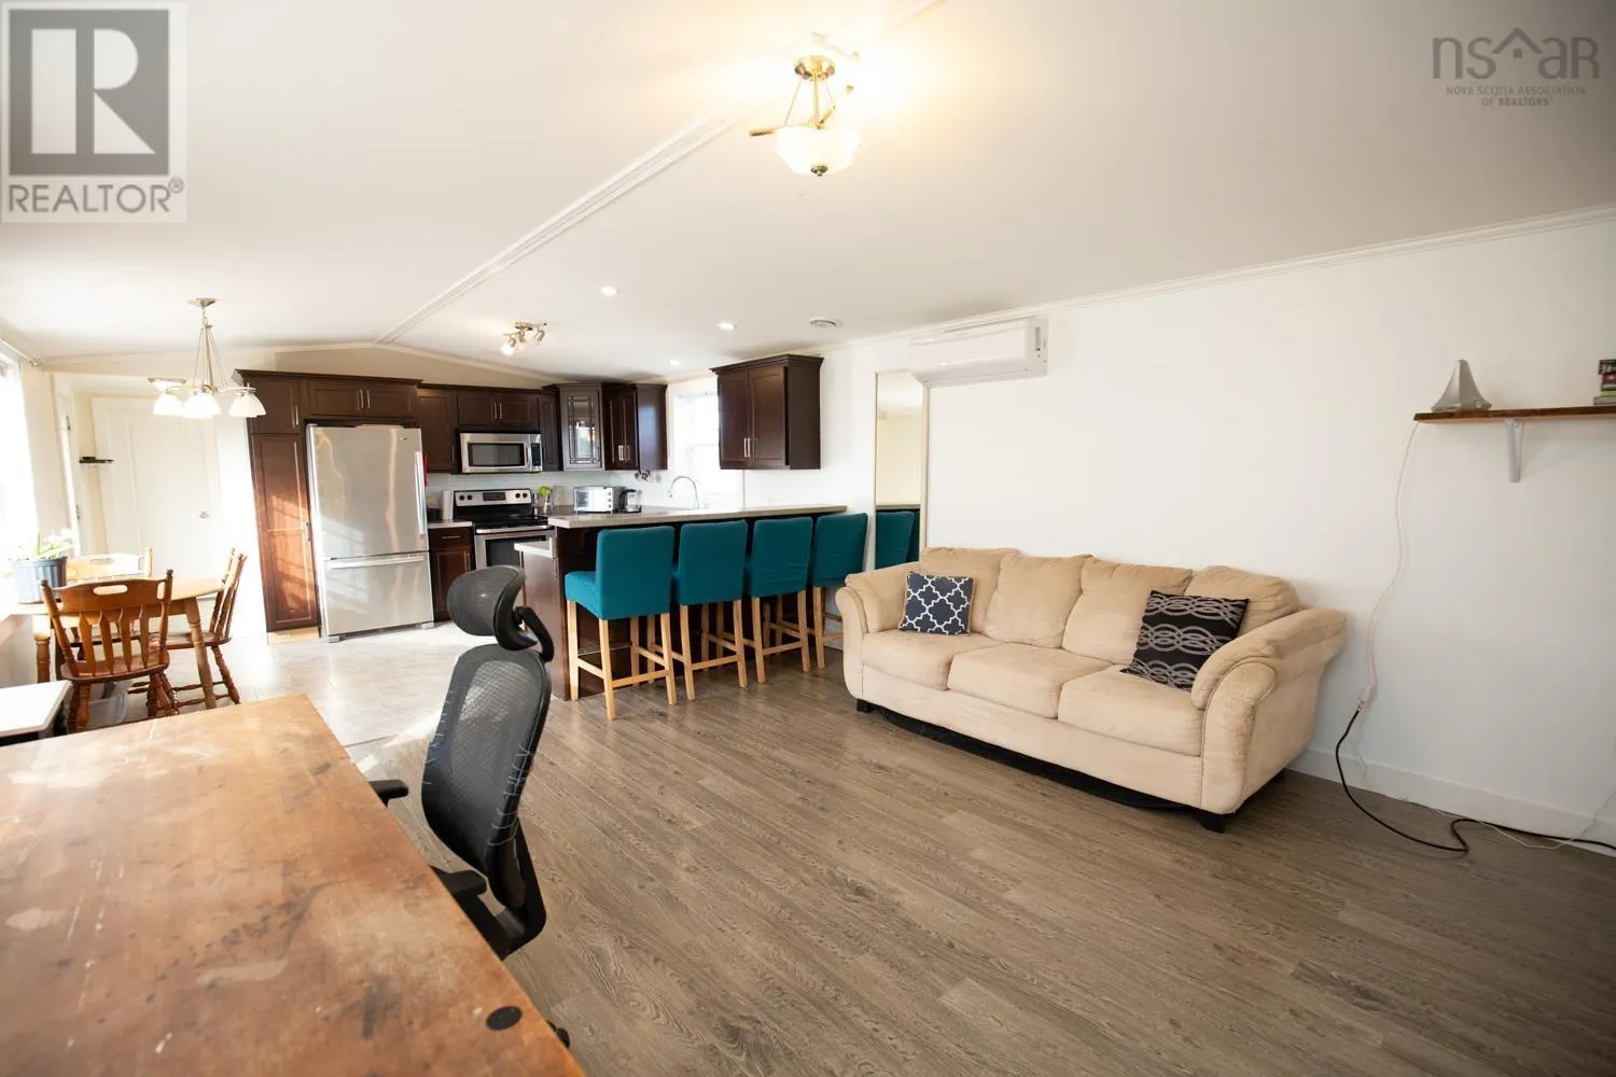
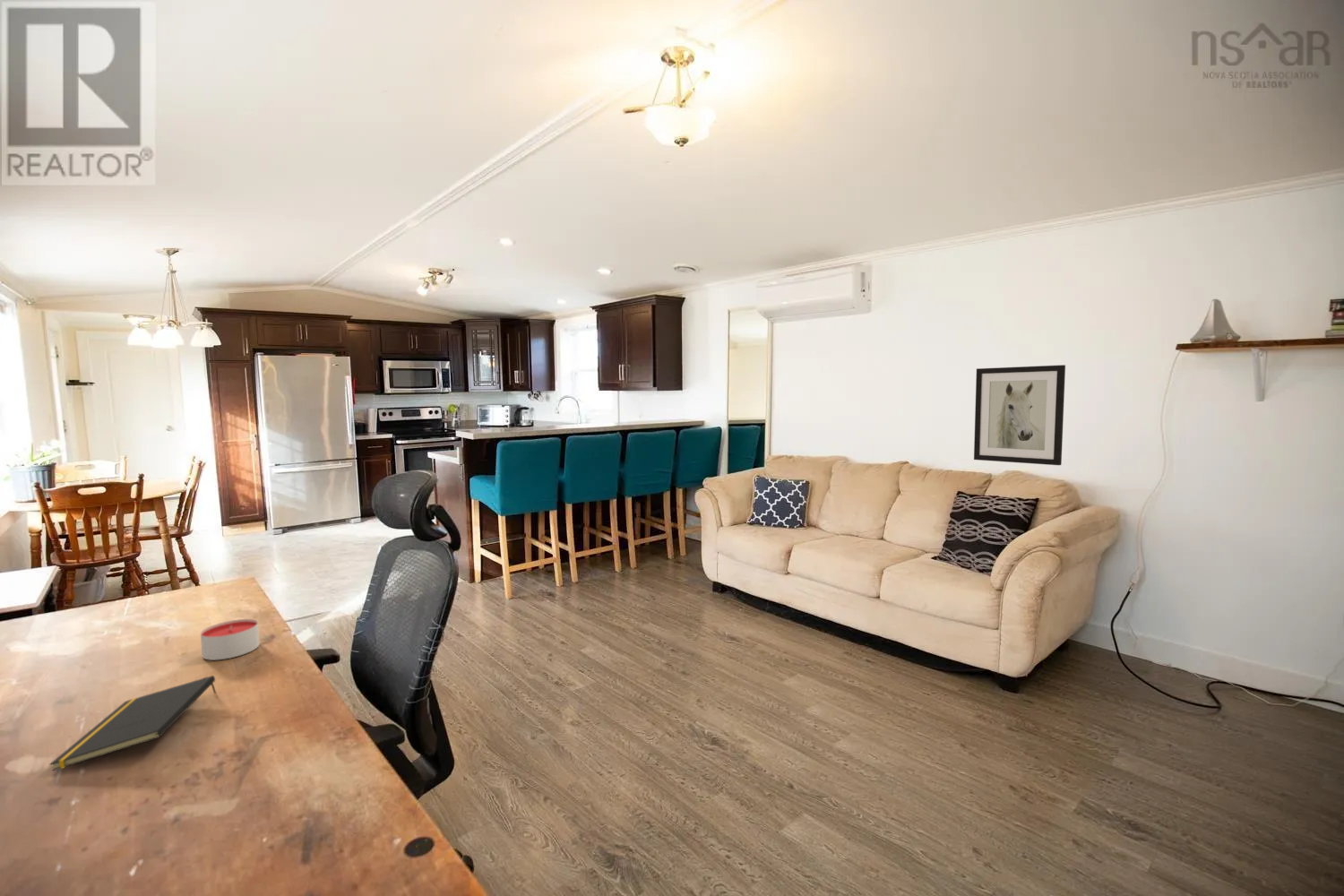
+ notepad (142, 718)
+ candle (230, 638)
+ wall art (1017, 415)
